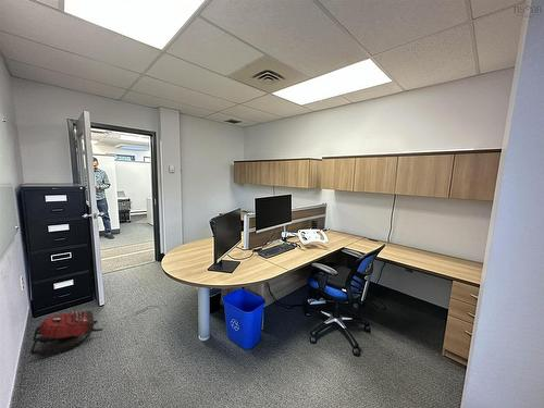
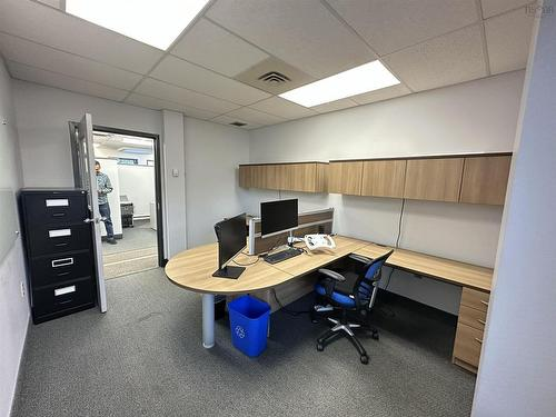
- backpack (69, 329)
